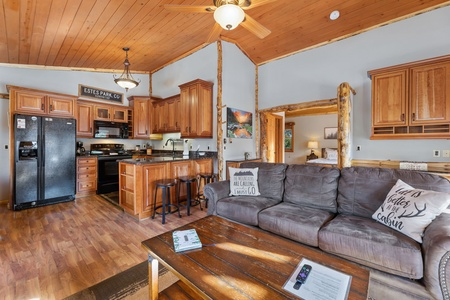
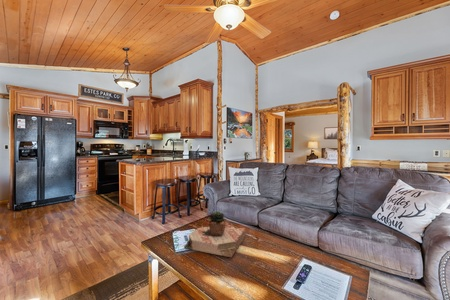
+ succulent plant (216, 226)
